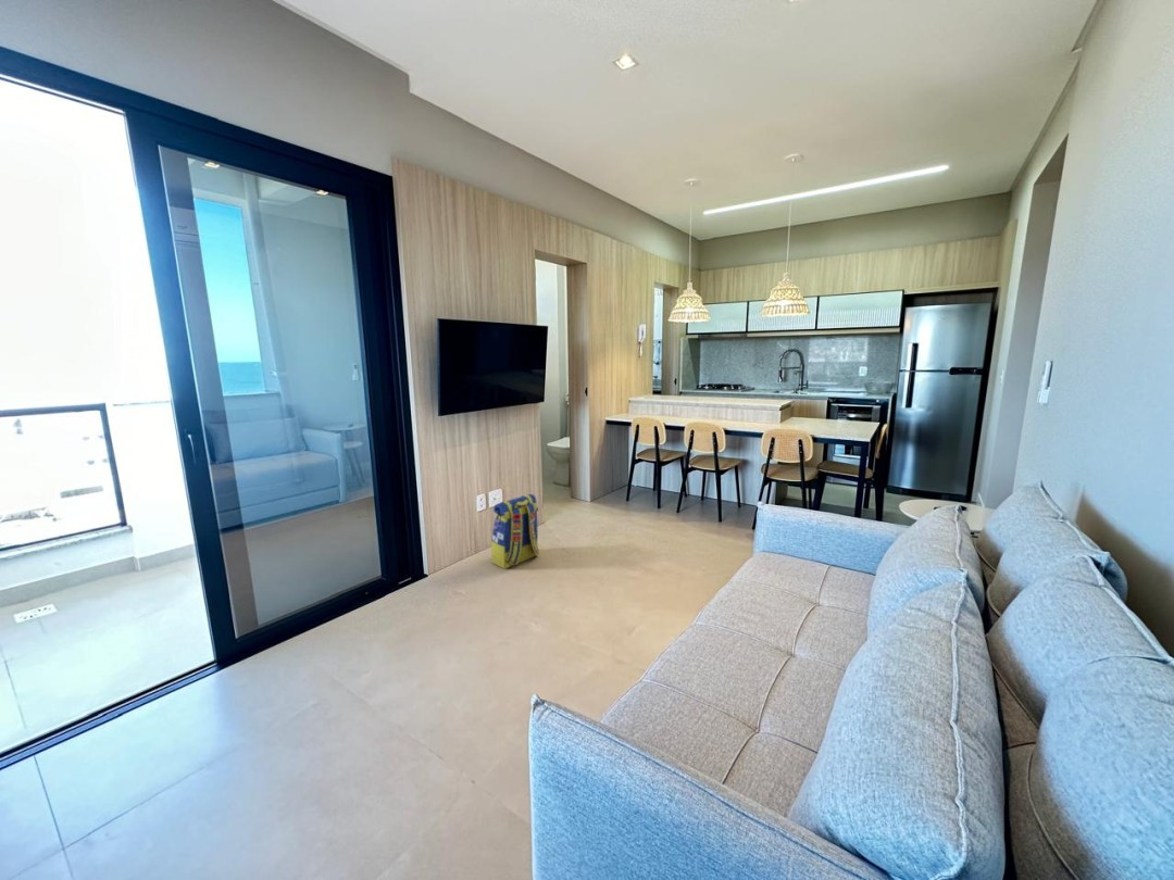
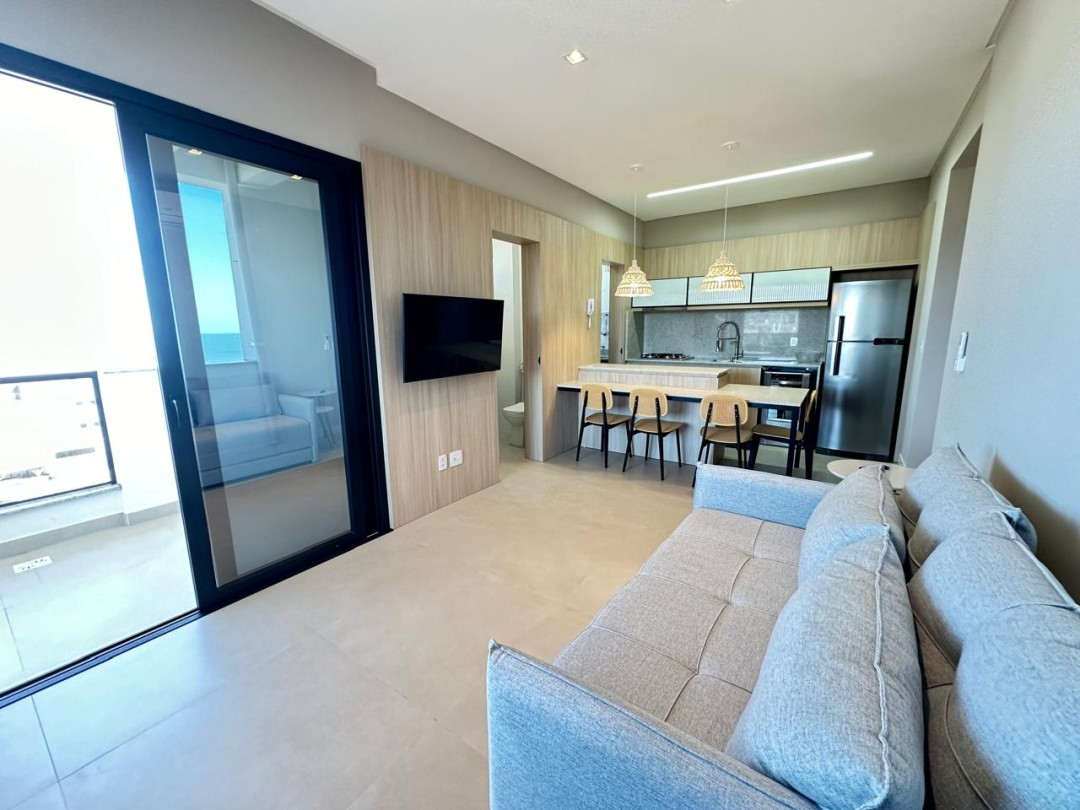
- backpack (515, 529)
